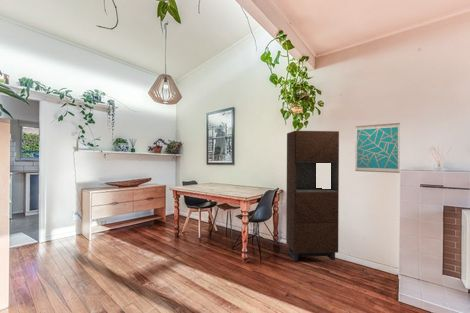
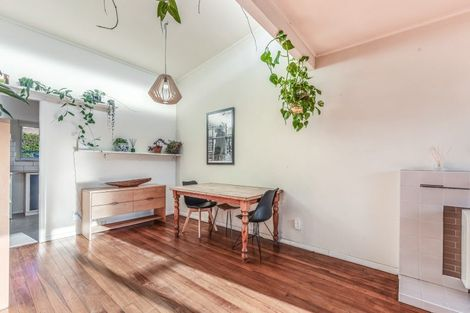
- storage cabinet (311, 194)
- wall art (376, 148)
